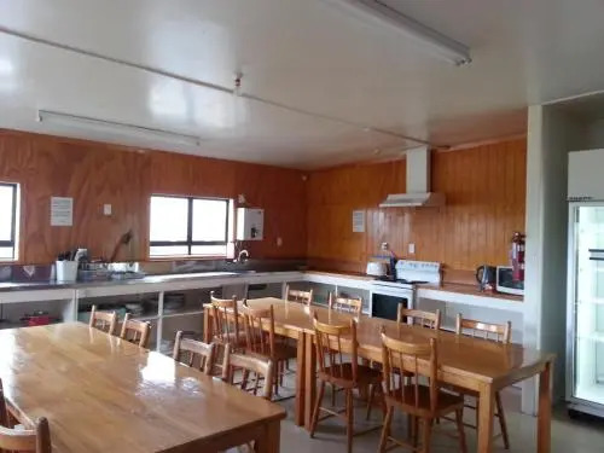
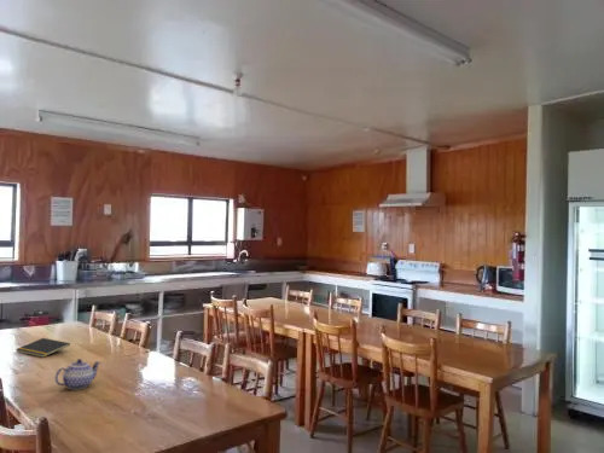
+ teapot (77, 372)
+ notepad (42, 347)
